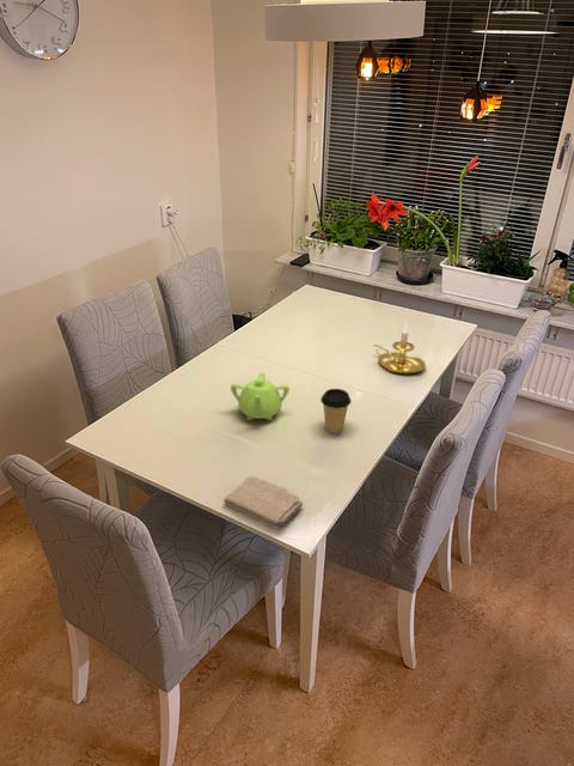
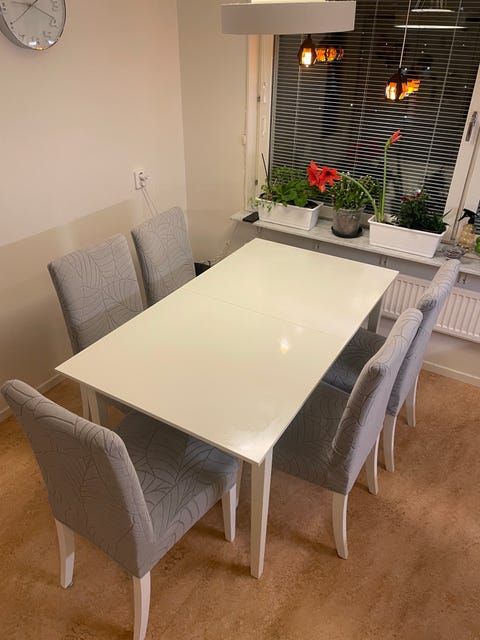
- washcloth (263, 500)
- candle holder (399, 342)
- teapot (259, 397)
- coffee cup (335, 412)
